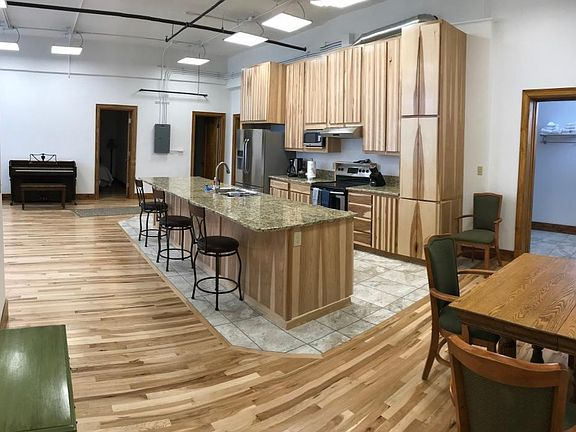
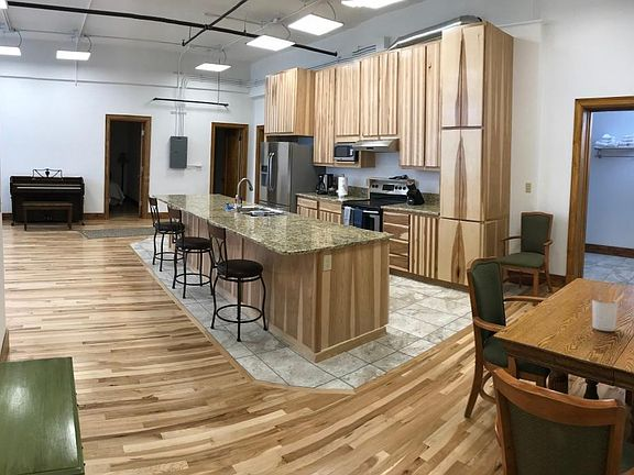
+ utensil holder (605, 307)
